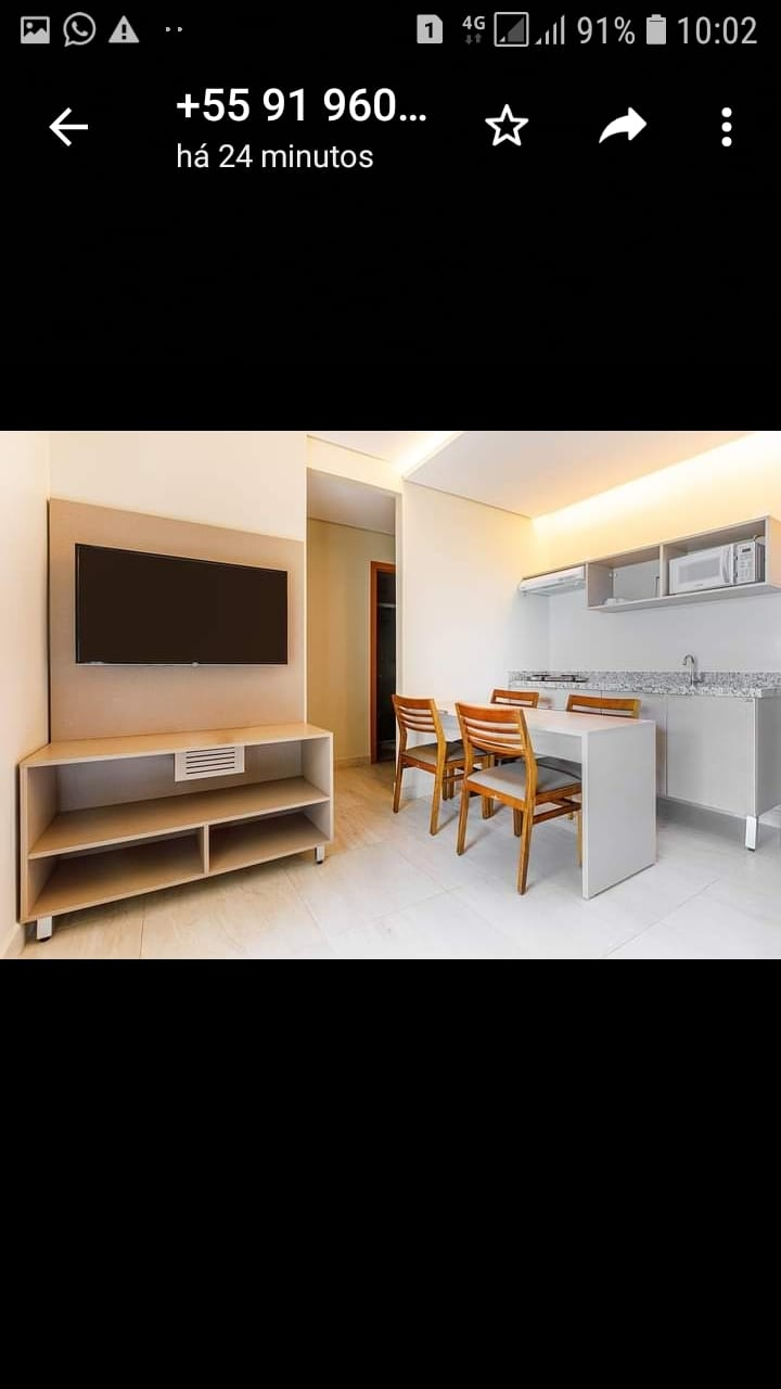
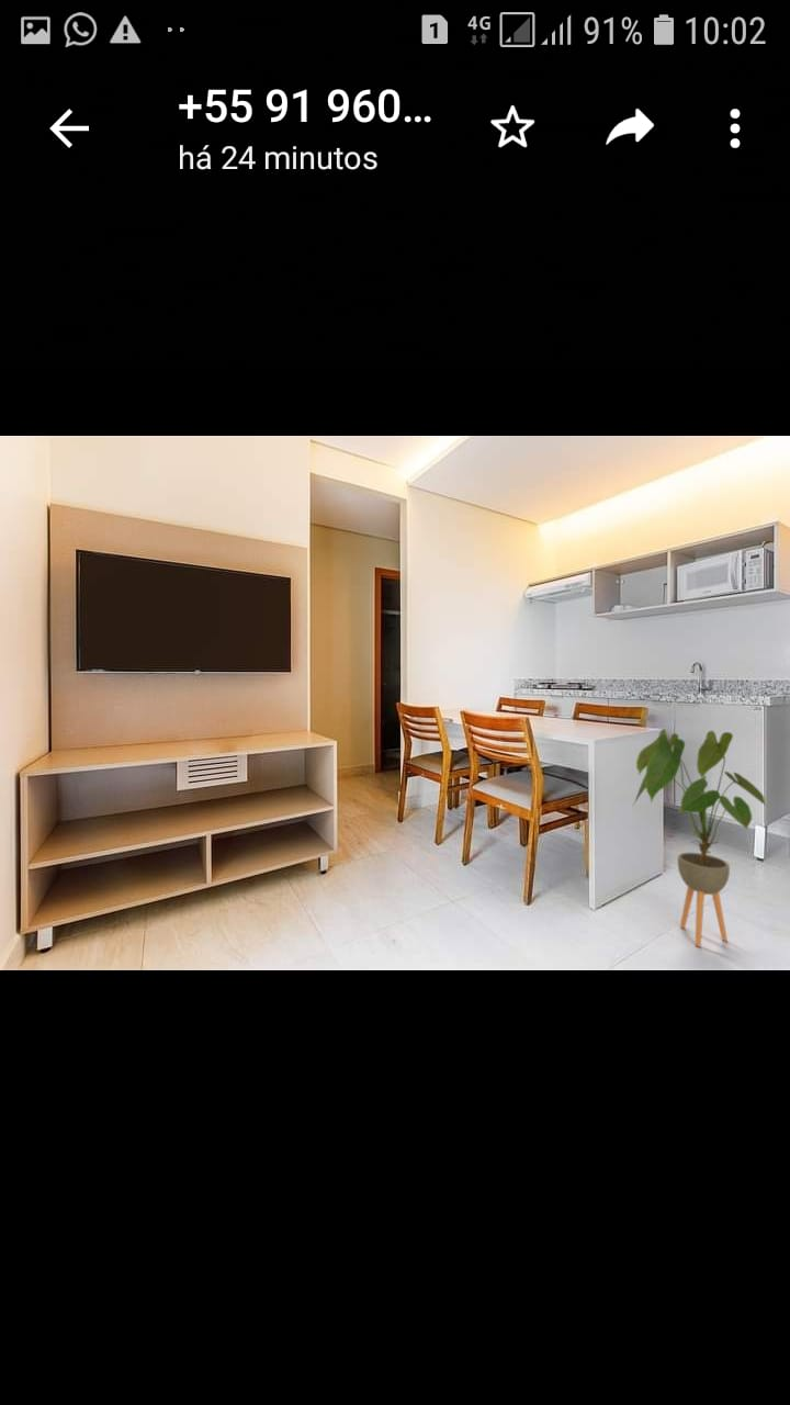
+ house plant (692, 831)
